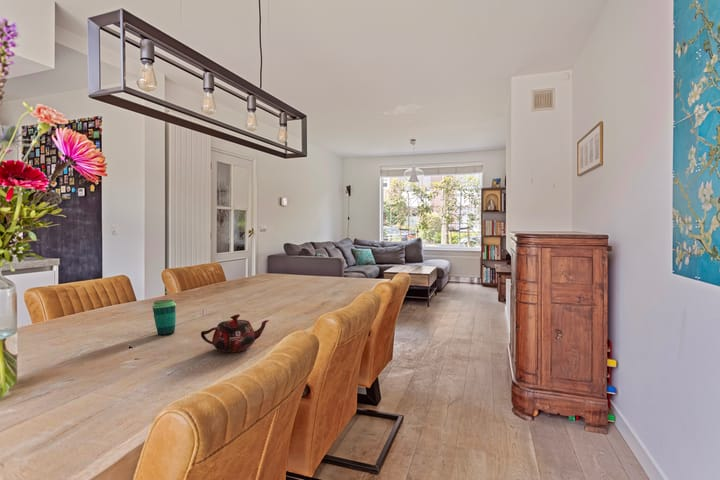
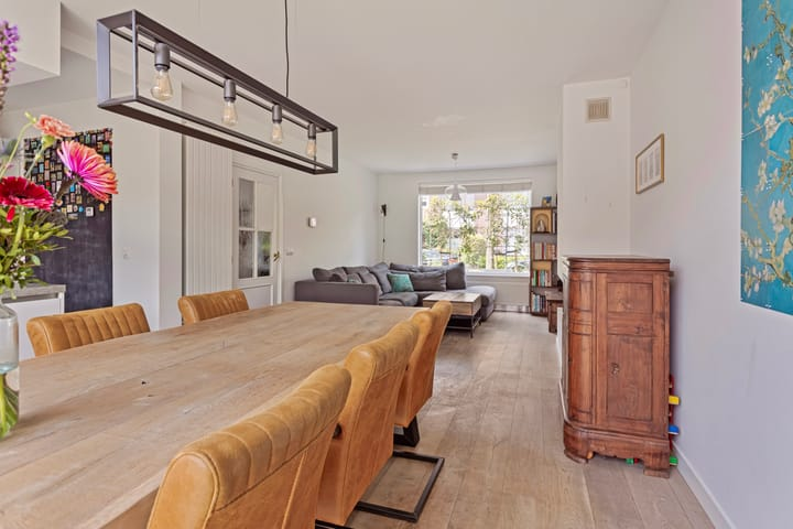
- cup (164, 317)
- teapot (236, 331)
